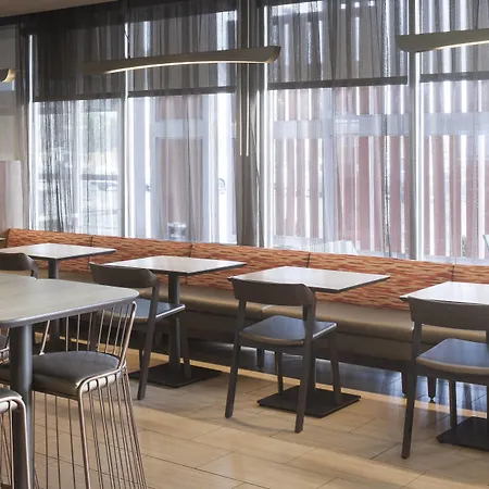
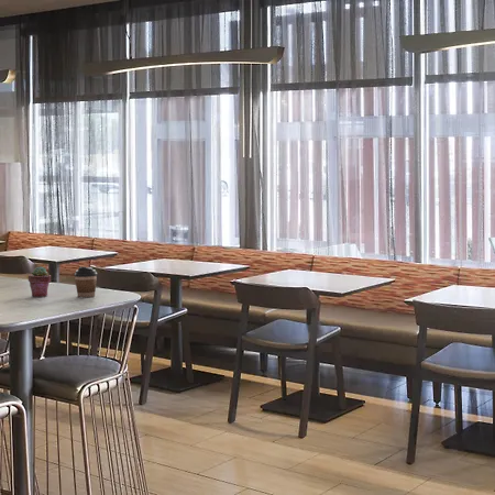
+ potted succulent (40, 280)
+ coffee cup (86, 280)
